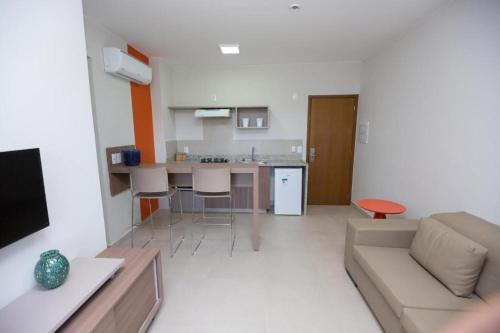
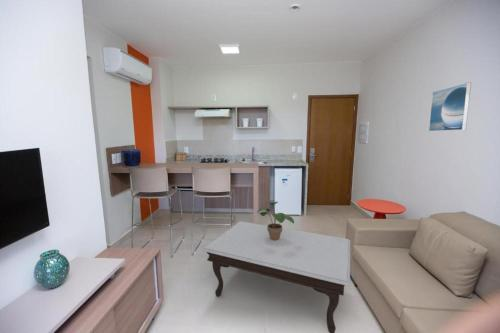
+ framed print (447, 109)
+ potted plant (275, 221)
+ coffee table (278, 267)
